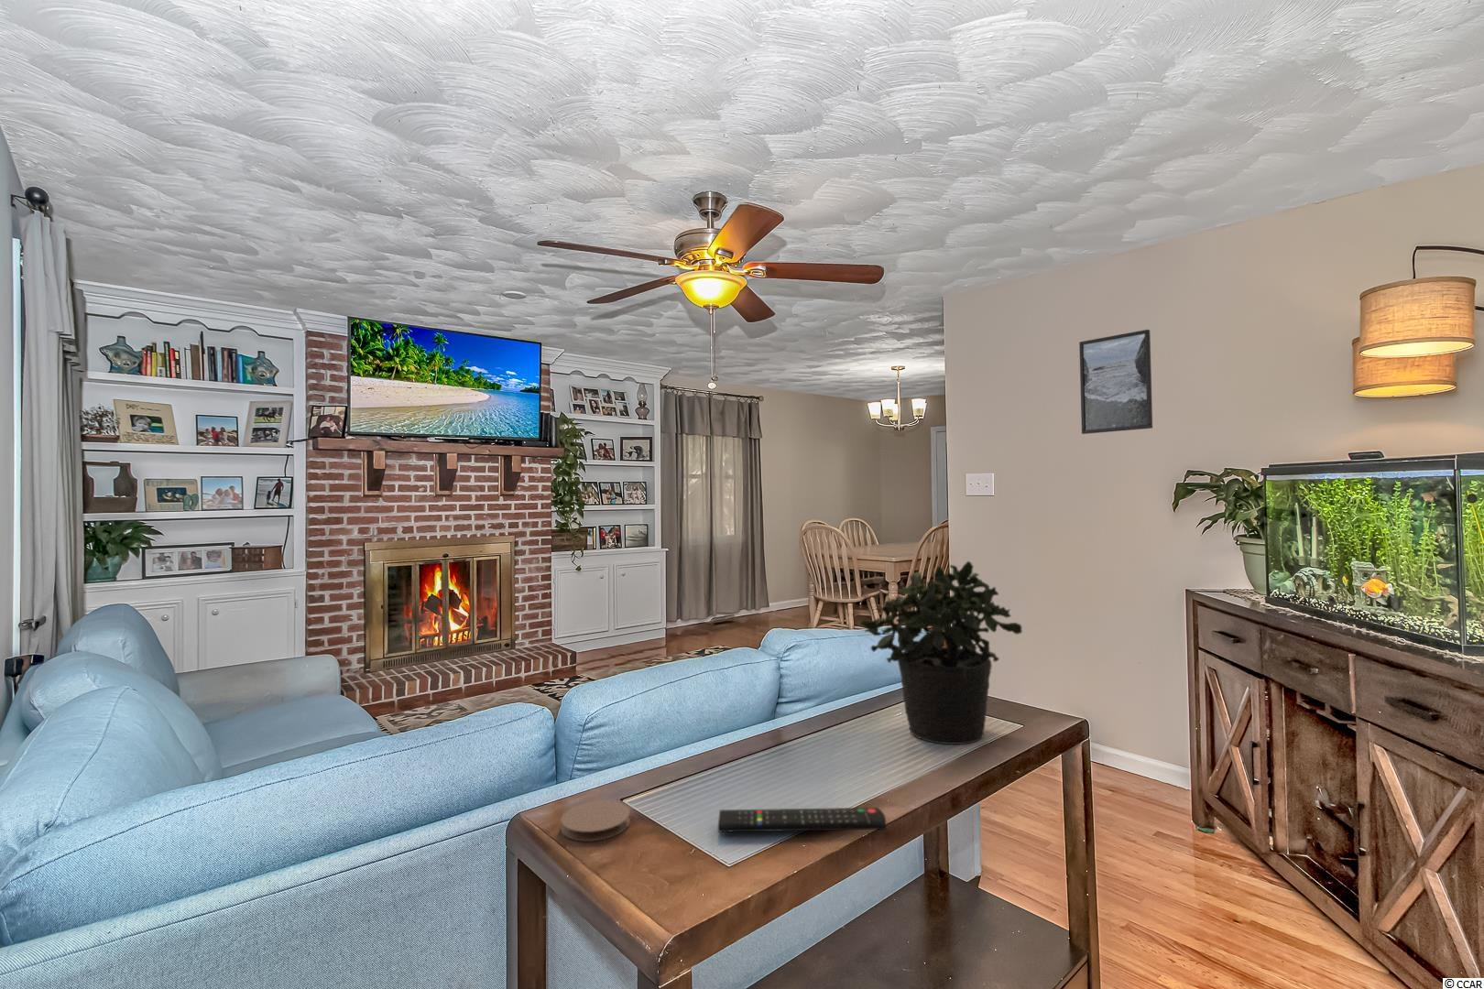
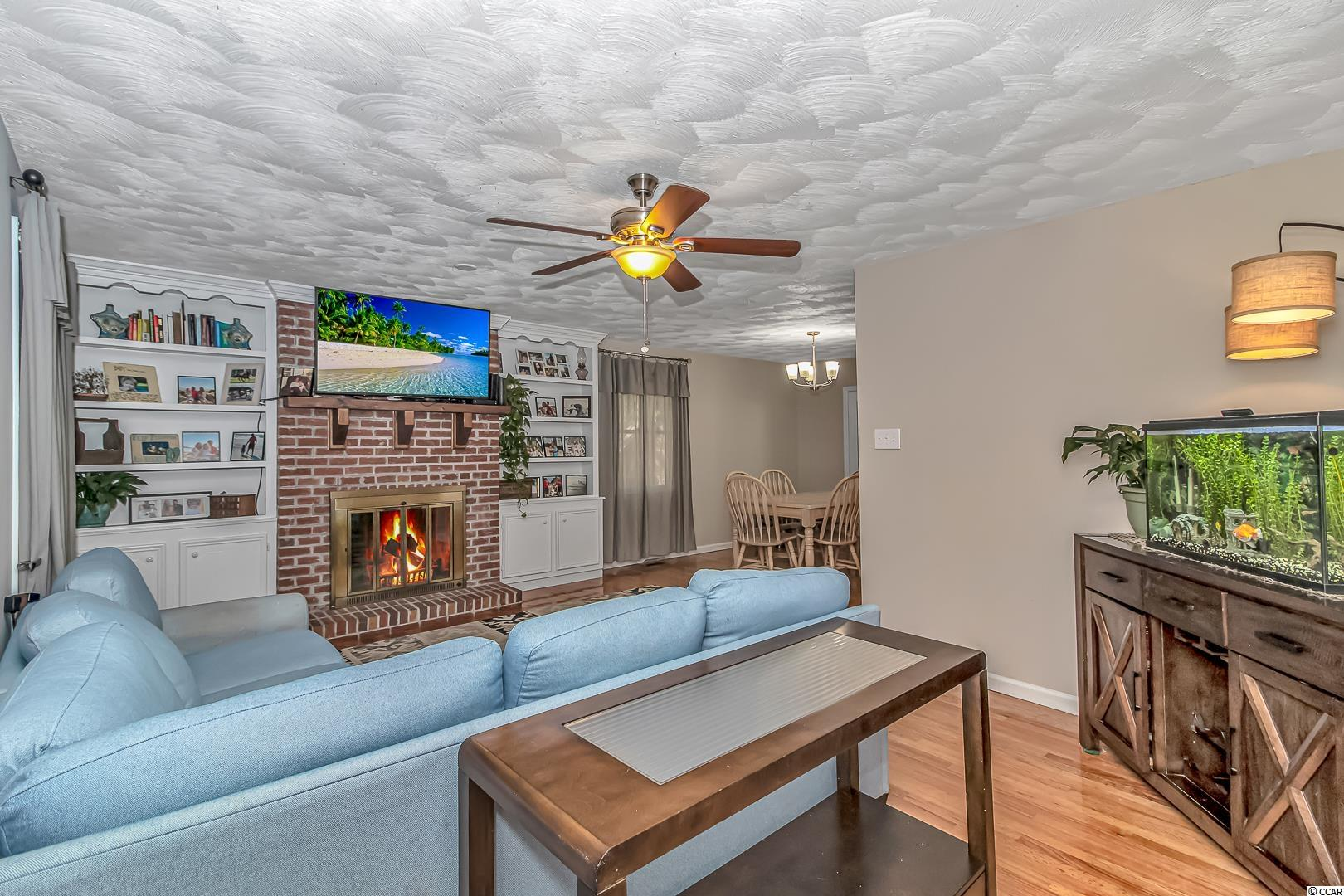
- coaster (595, 820)
- potted plant (950, 647)
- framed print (1114, 383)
- remote control (802, 821)
